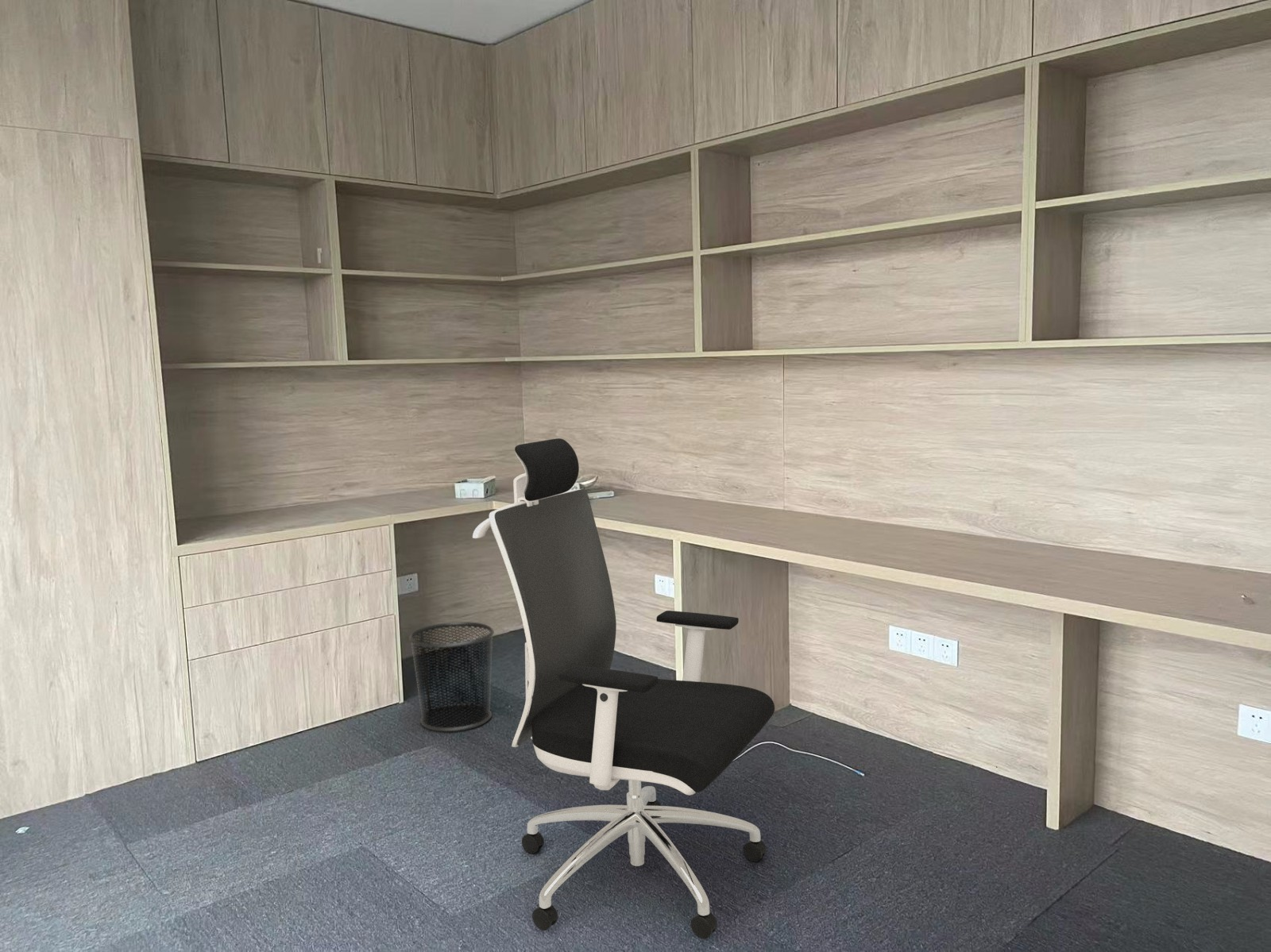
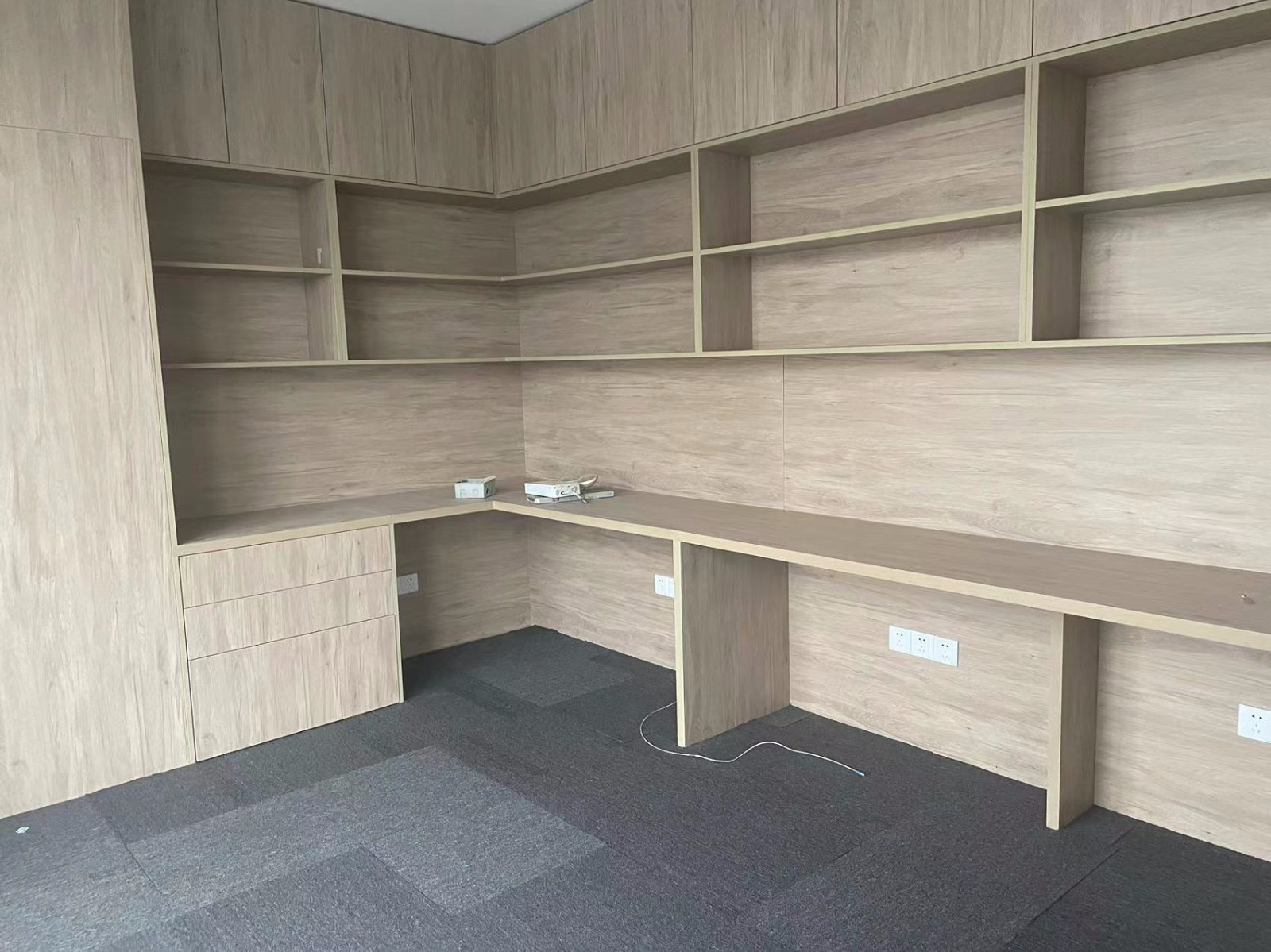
- waste bin (454, 675)
- office chair (622, 671)
